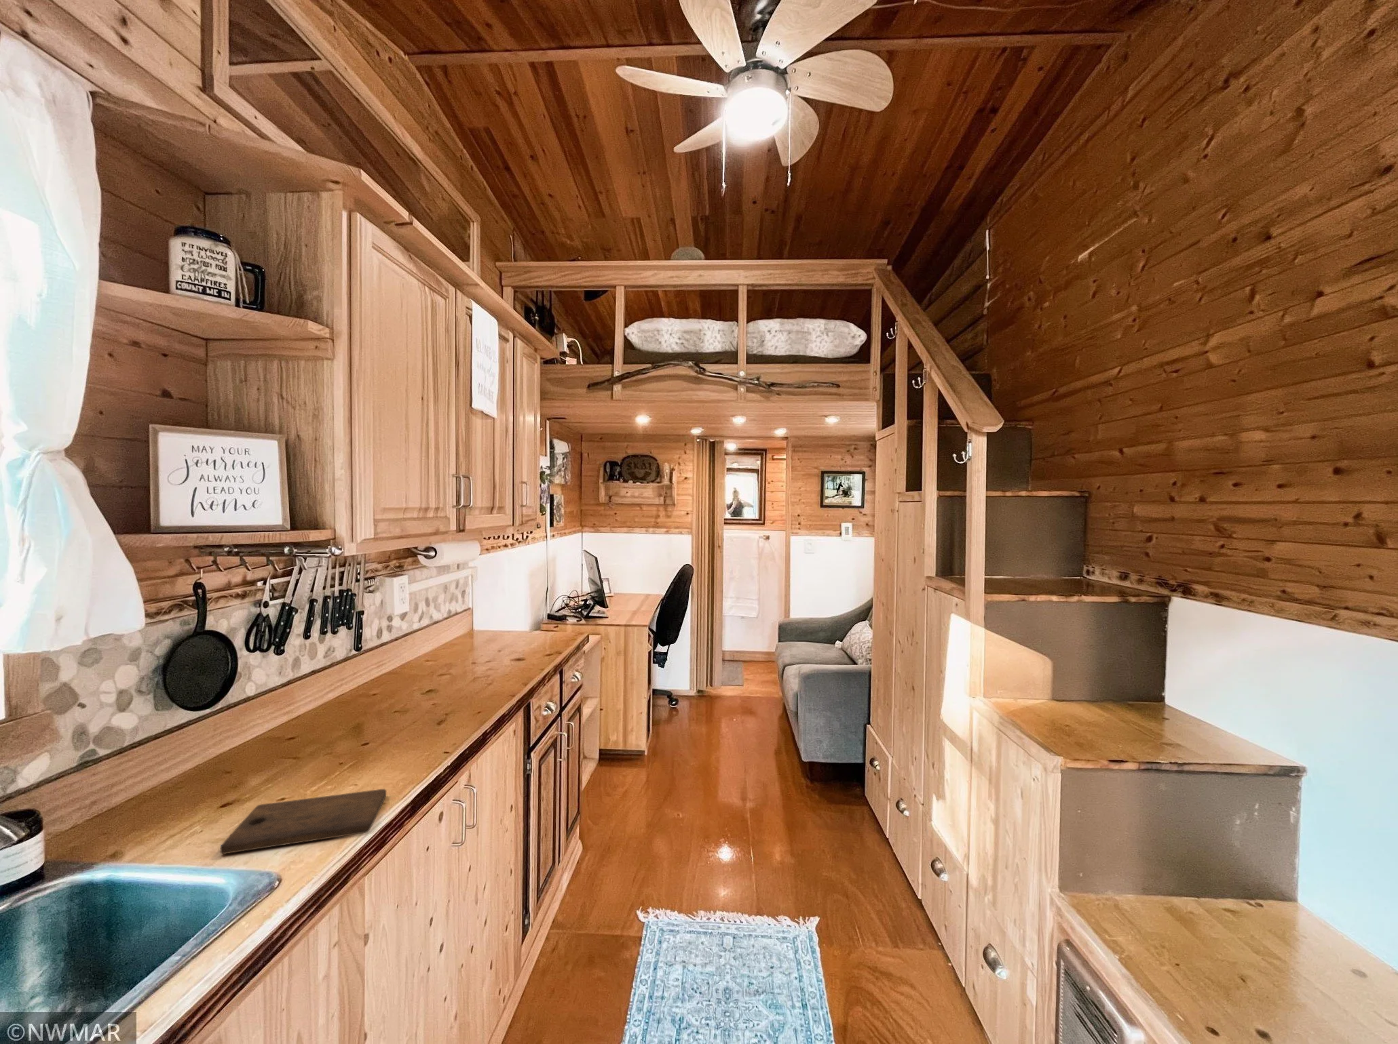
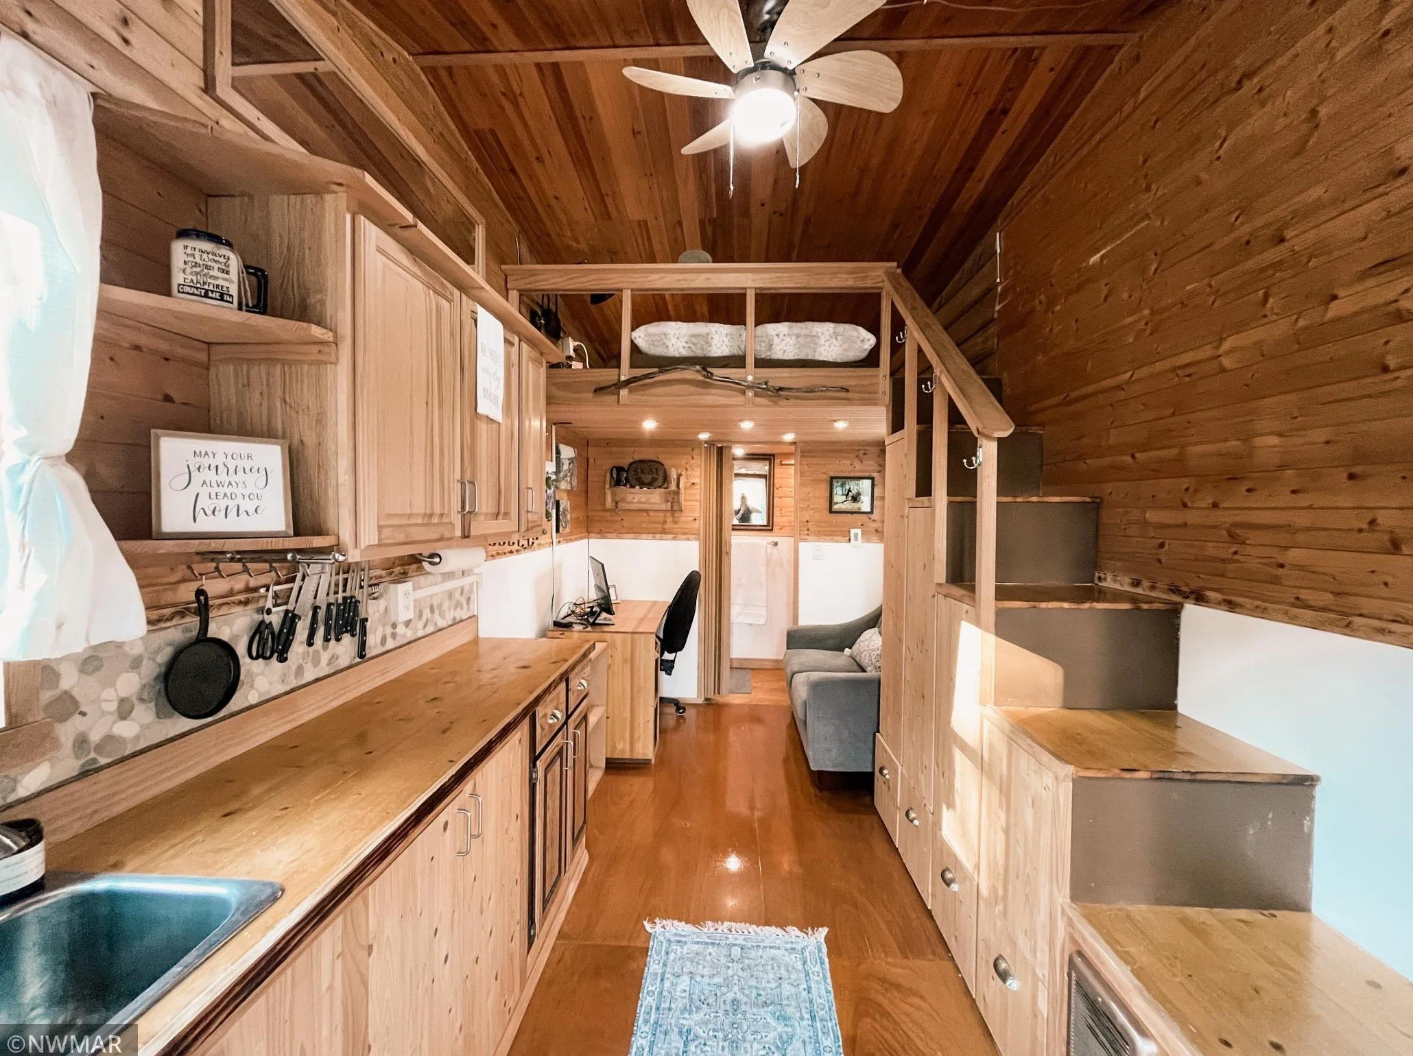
- cutting board (311, 818)
